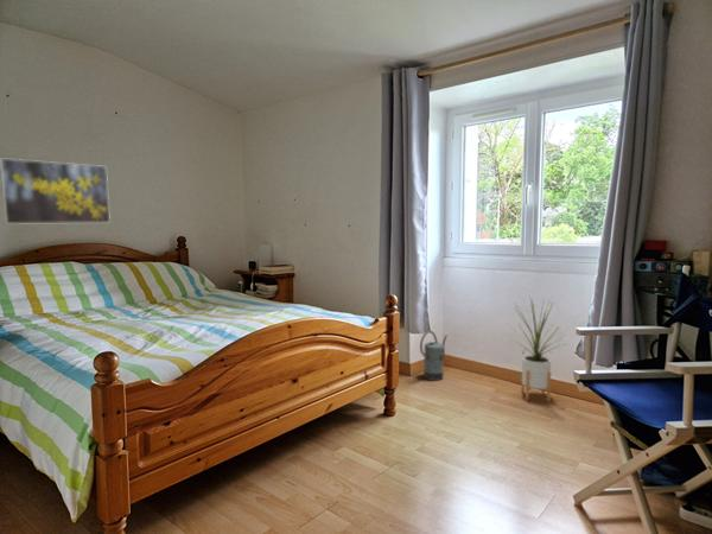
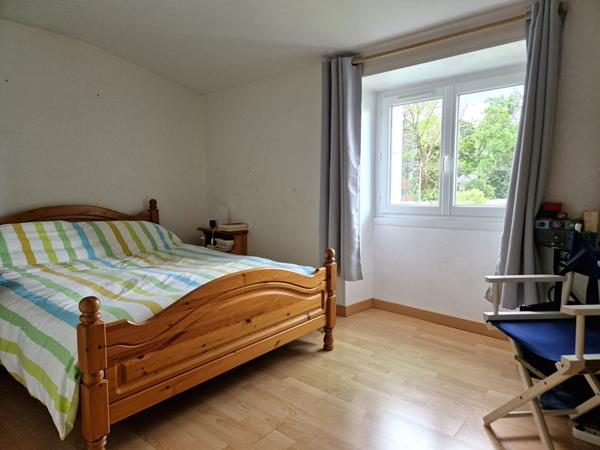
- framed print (58, 192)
- house plant (538, 347)
- watering can (433, 352)
